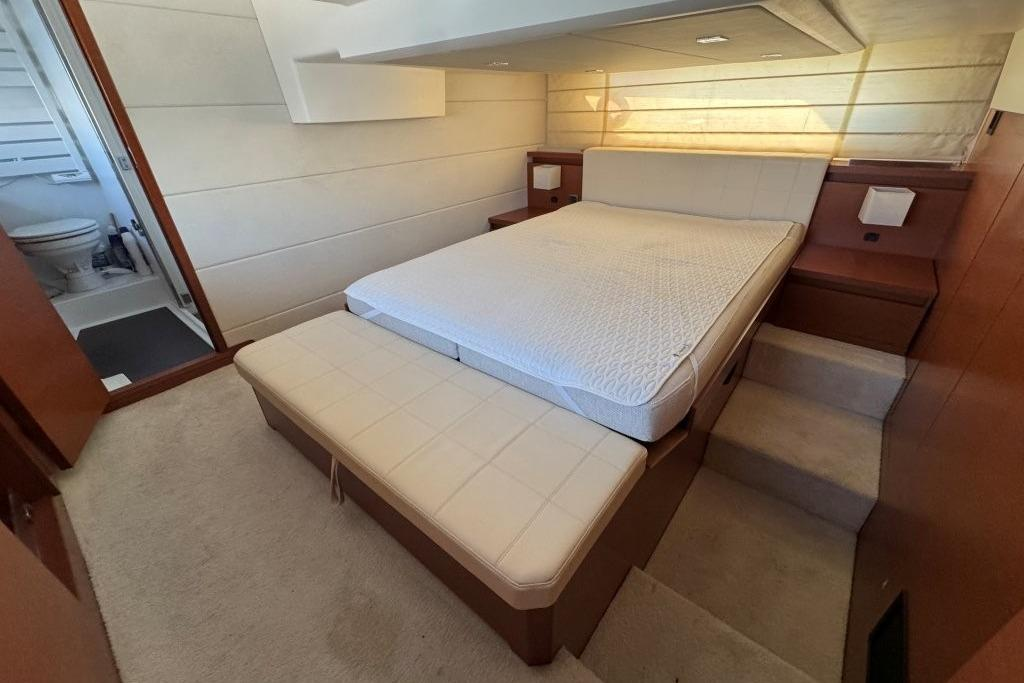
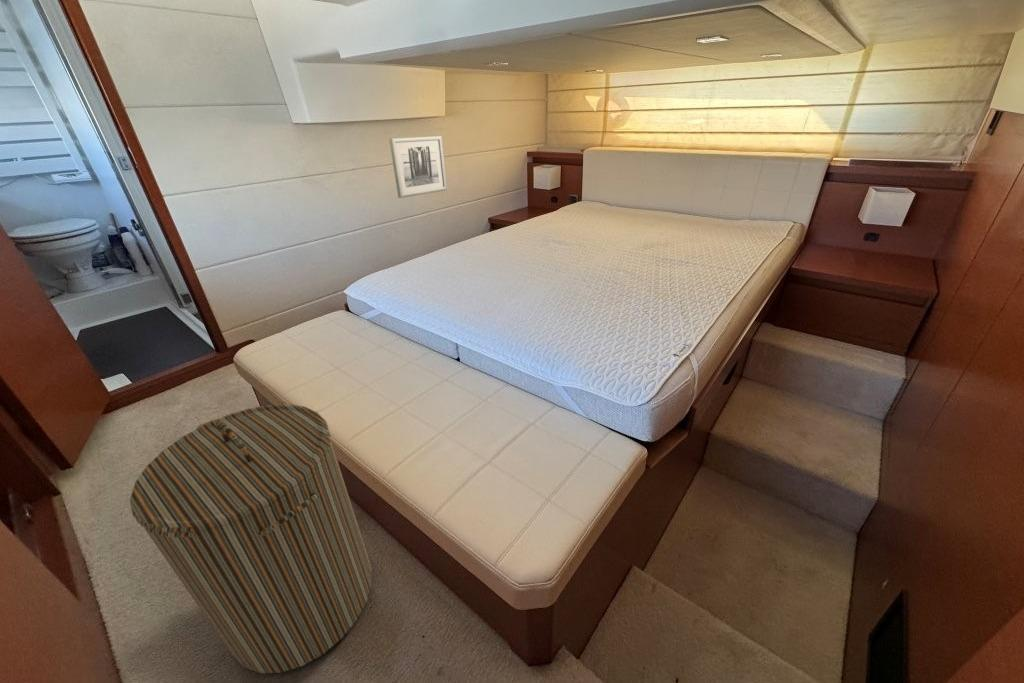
+ wall art (420, 166)
+ laundry hamper (270, 523)
